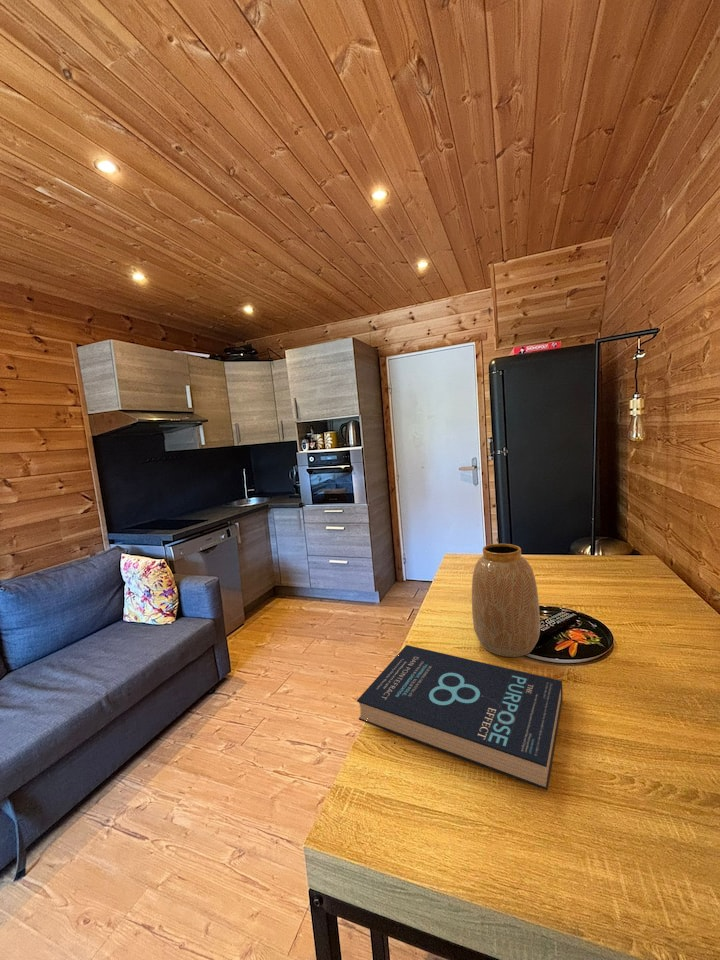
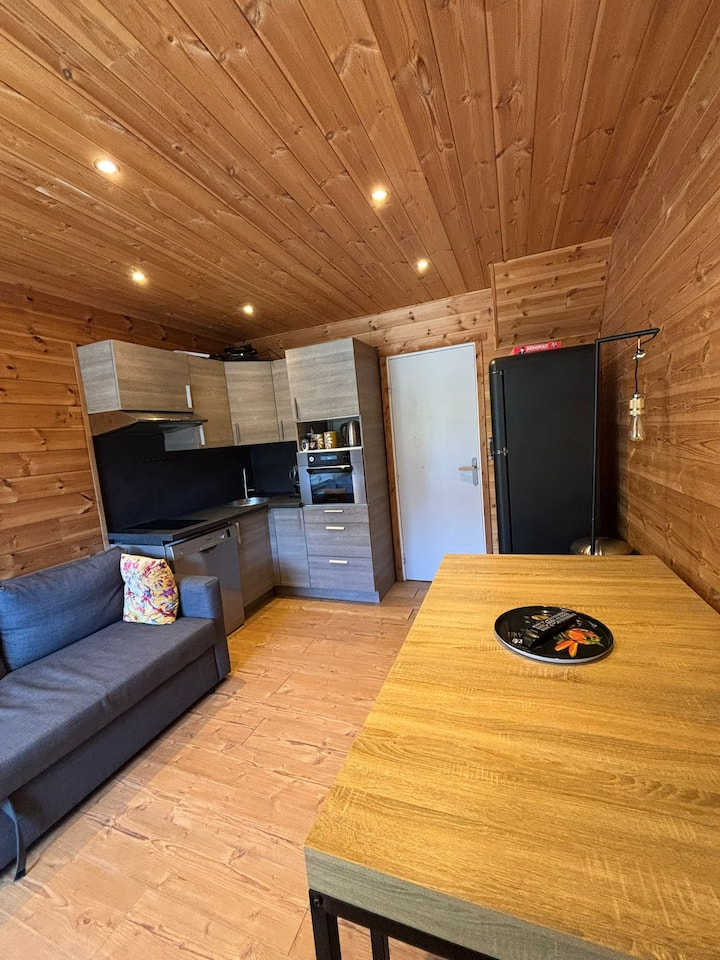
- vase (504, 596)
- book (460, 699)
